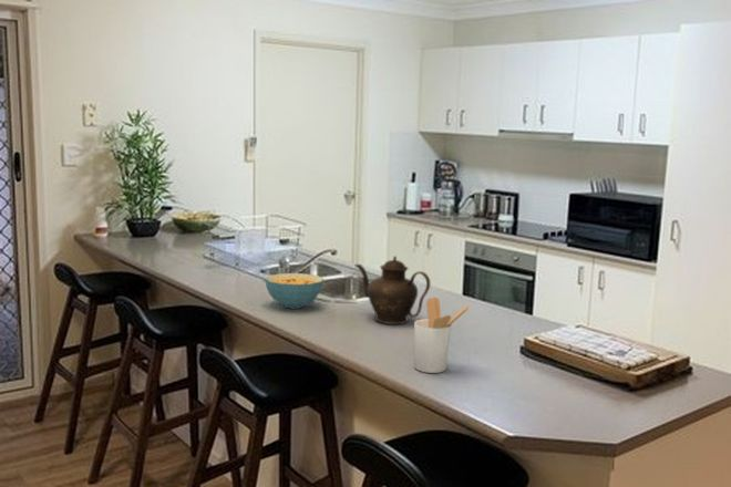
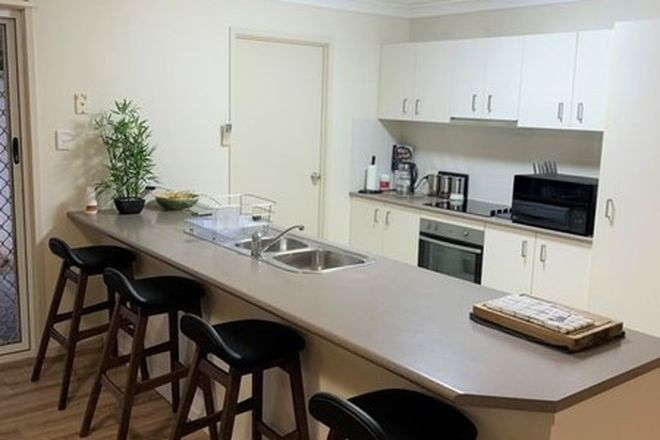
- teapot (390, 287)
- utensil holder (442, 335)
- cereal bowl (294, 292)
